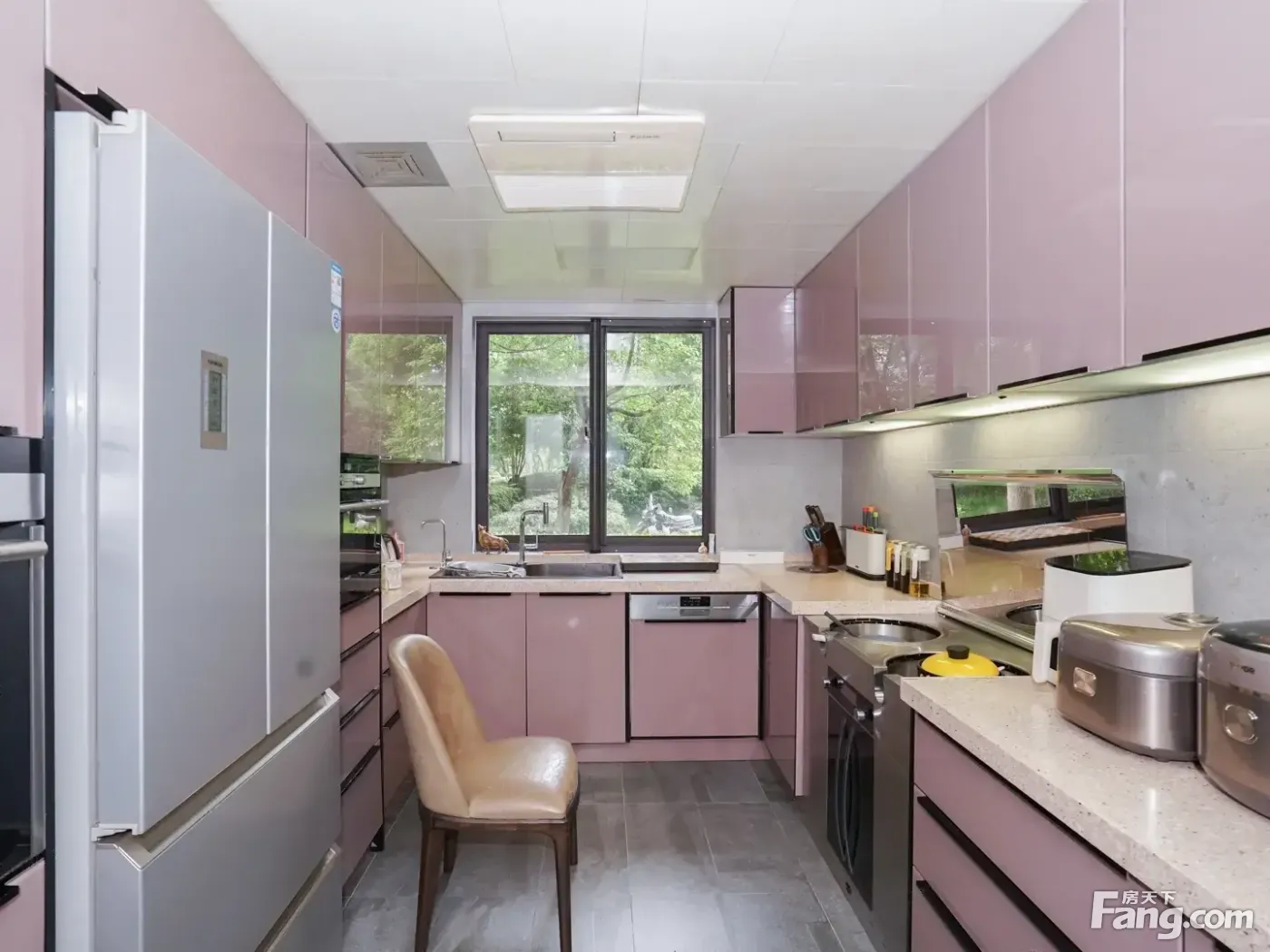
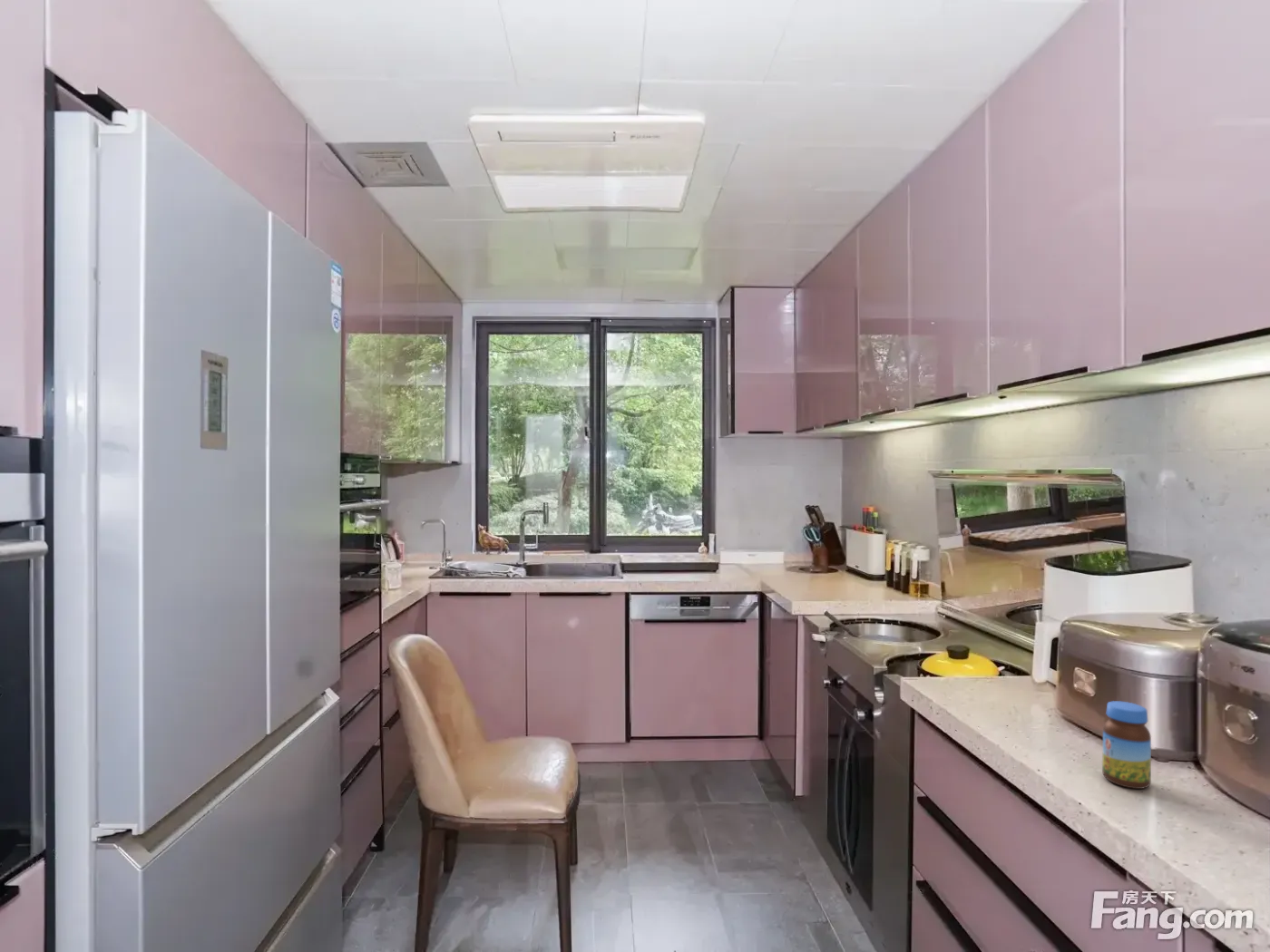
+ jar (1126, 743)
